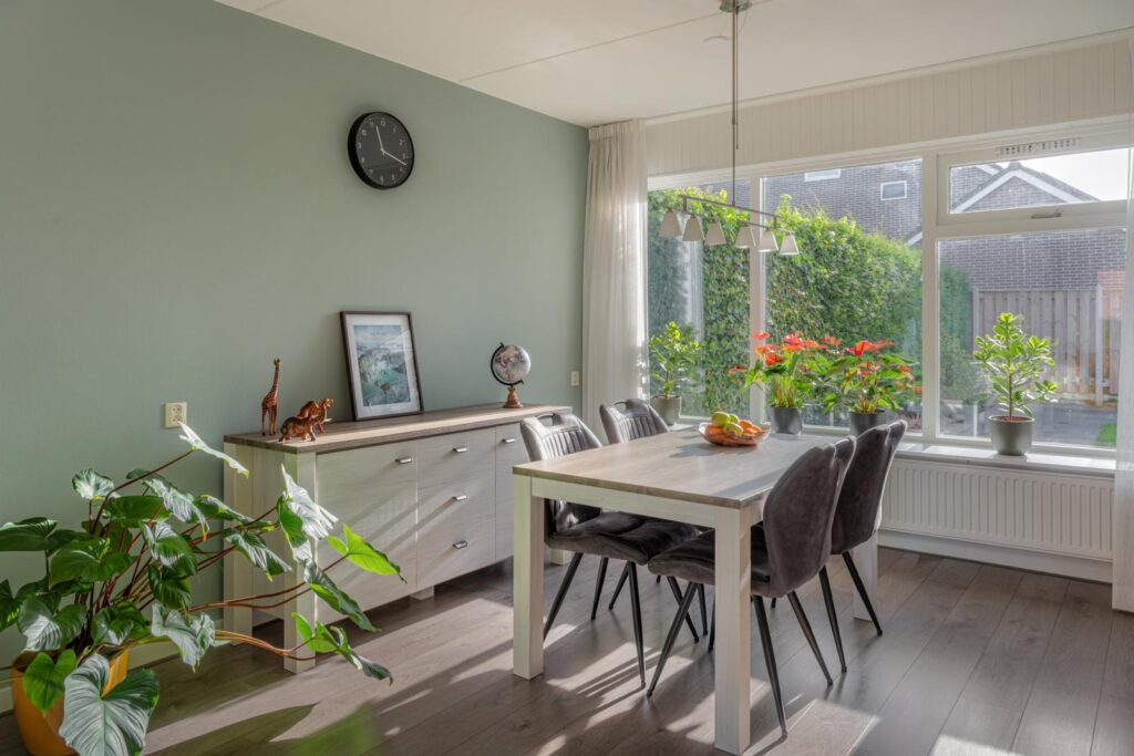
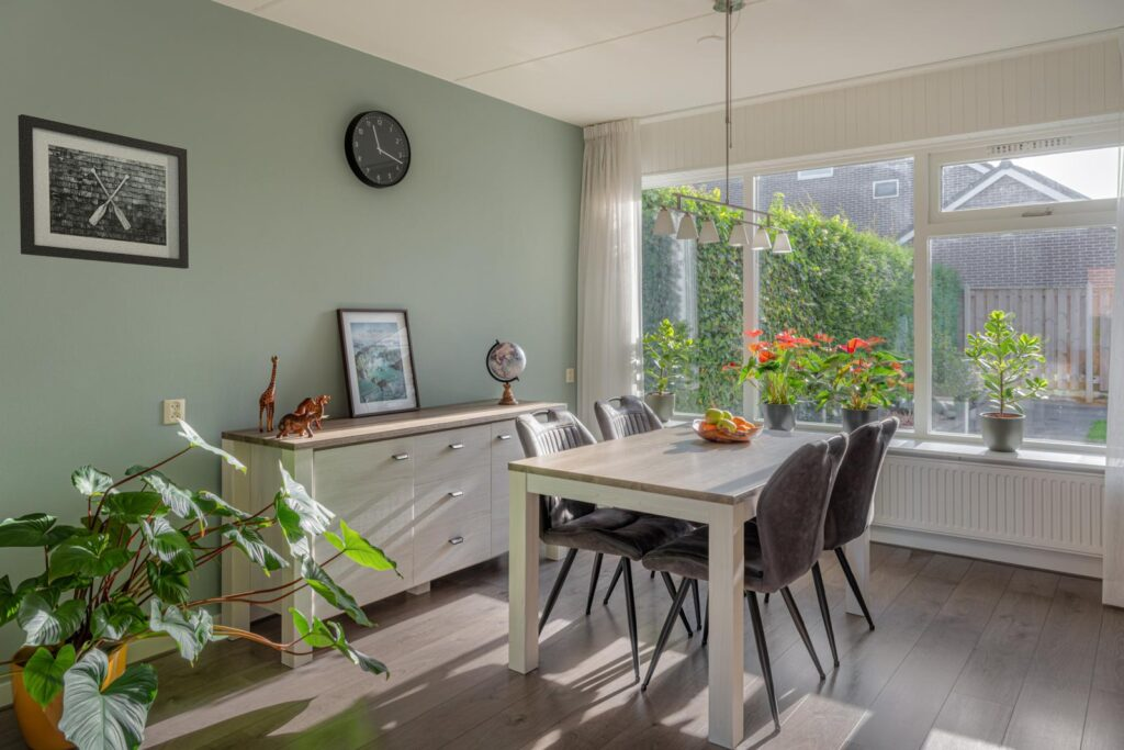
+ wall art (110, 198)
